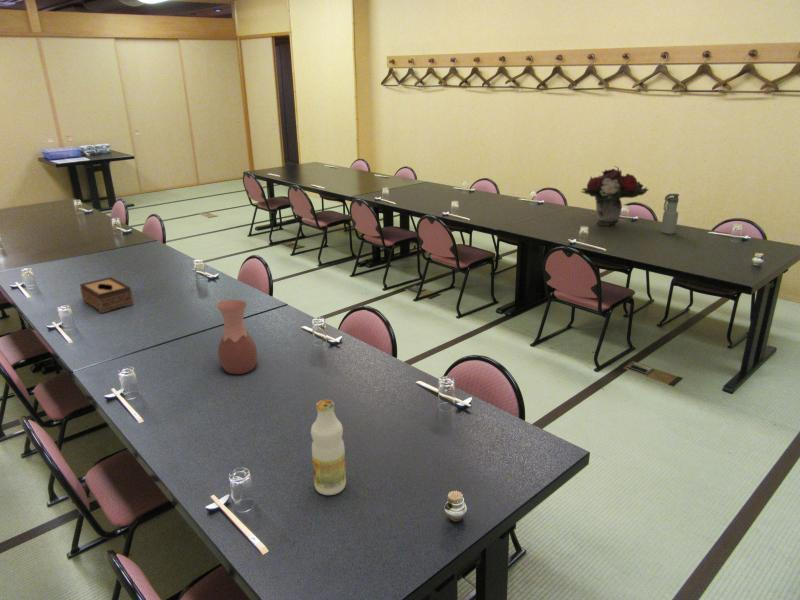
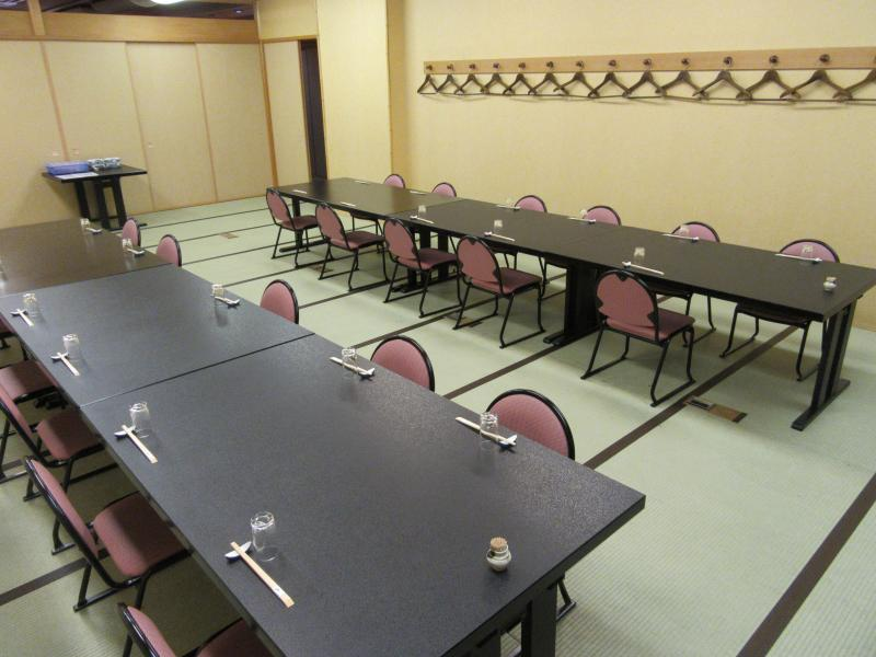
- tissue box (106, 294)
- beverage bottle (327, 445)
- flower arrangement (613, 196)
- vase (235, 336)
- water bottle (670, 213)
